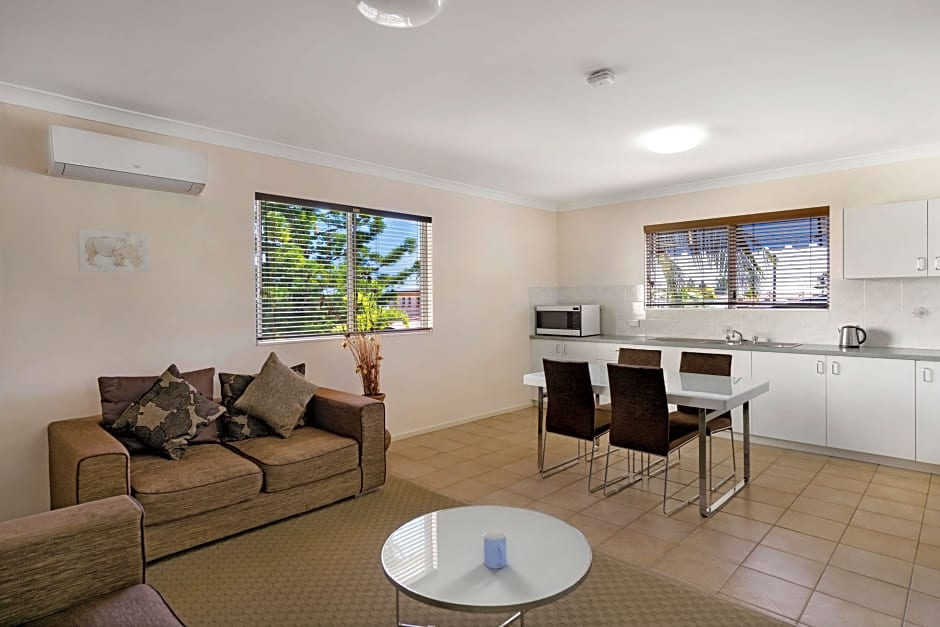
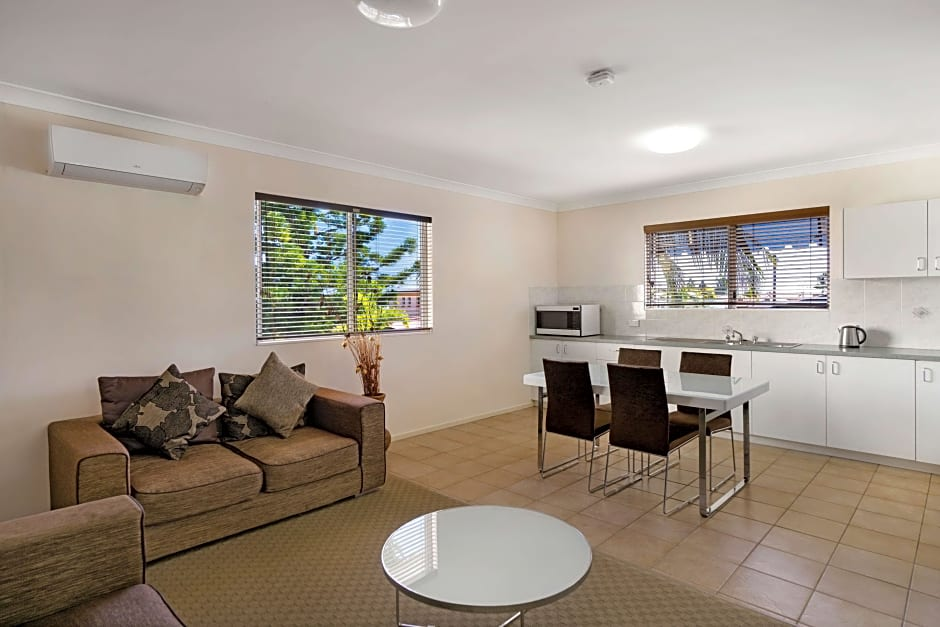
- wall art (115, 251)
- mug (496, 551)
